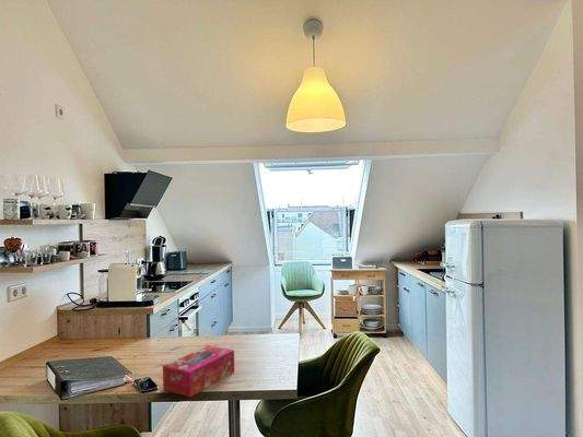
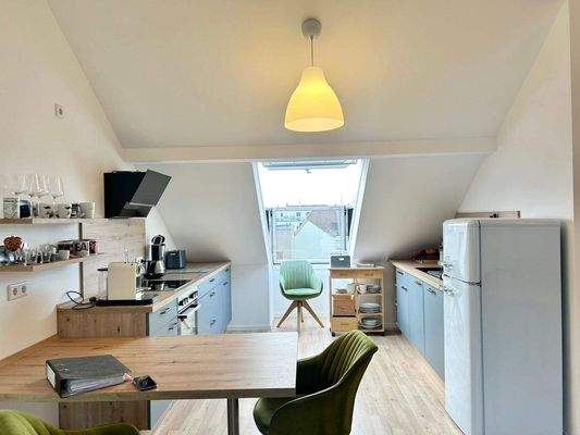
- tissue box (200, 368)
